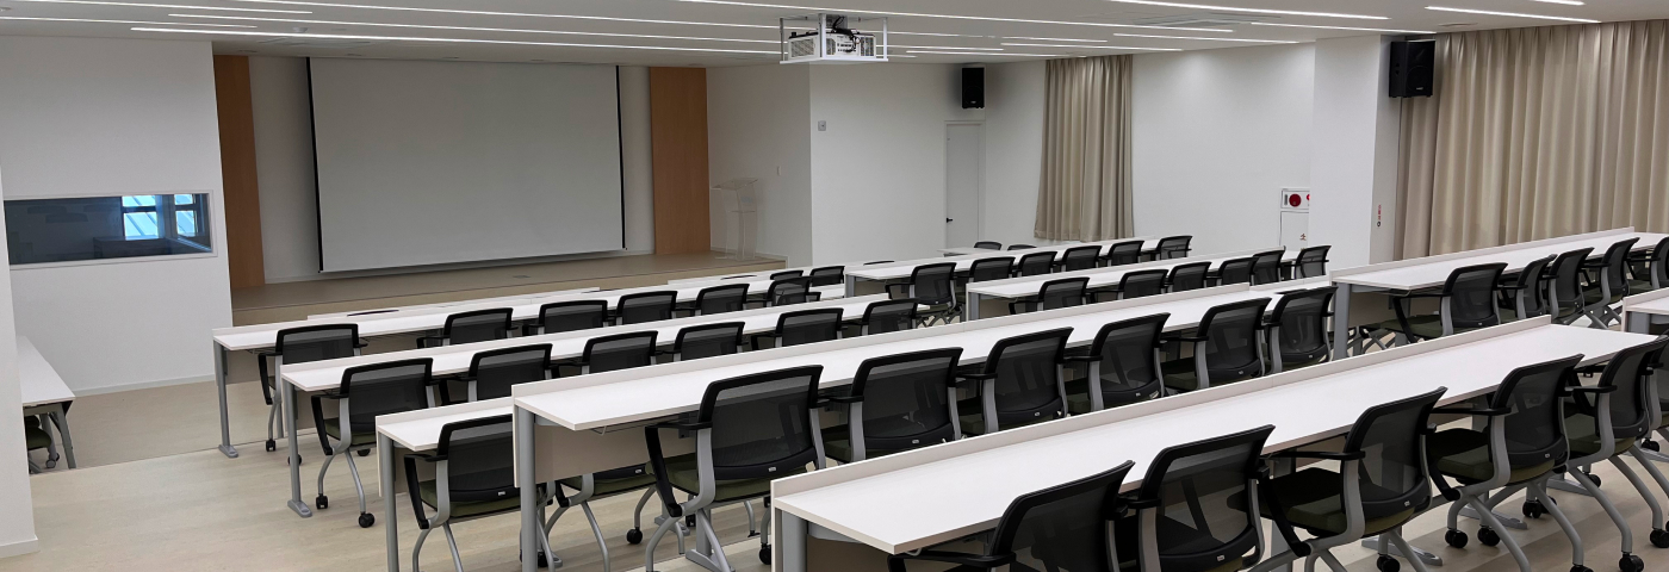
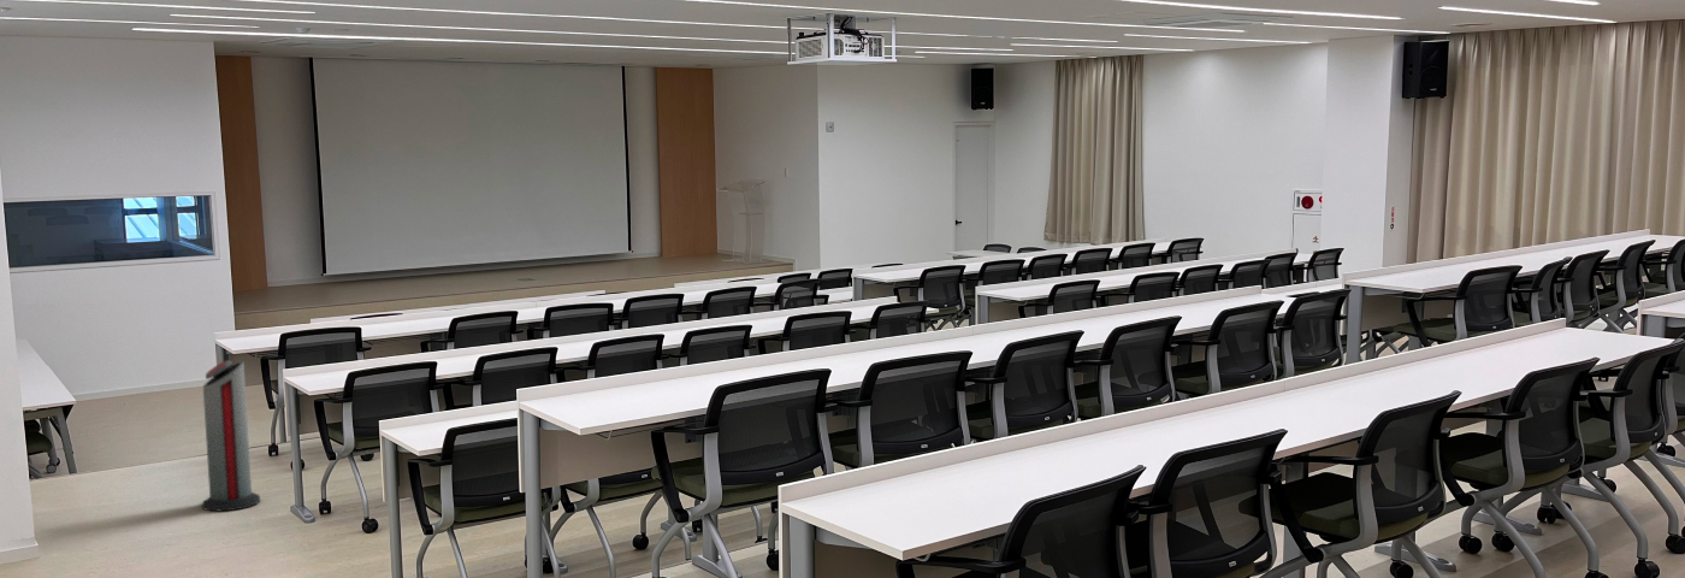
+ air purifier (226, 432)
